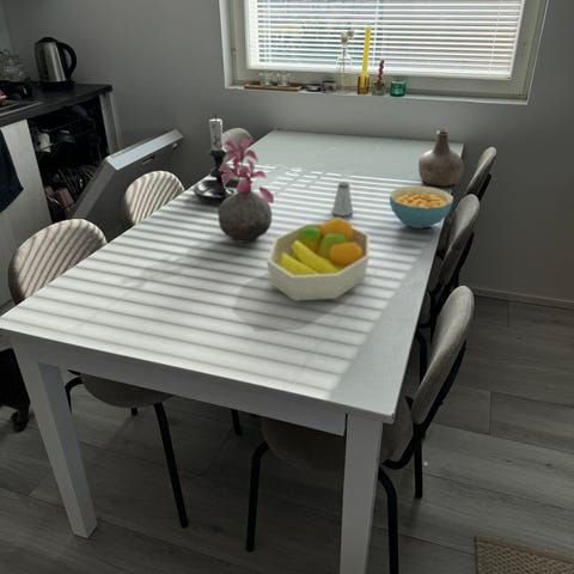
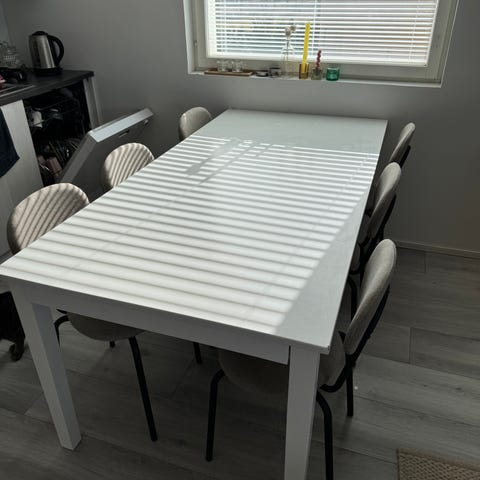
- vase (245, 191)
- bottle (441, 155)
- candle holder (219, 157)
- fruit bowl (319, 255)
- cereal bowl (419, 210)
- saltshaker (343, 197)
